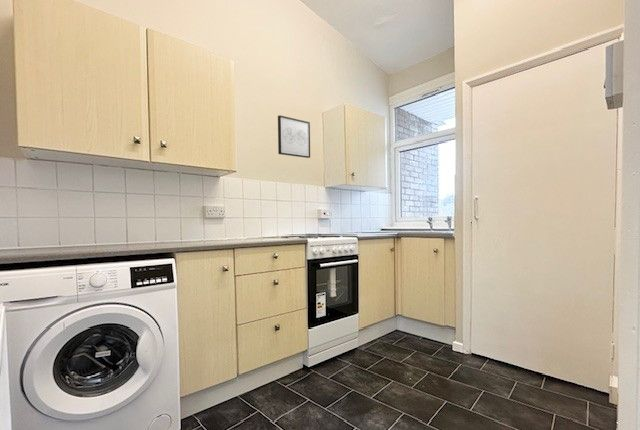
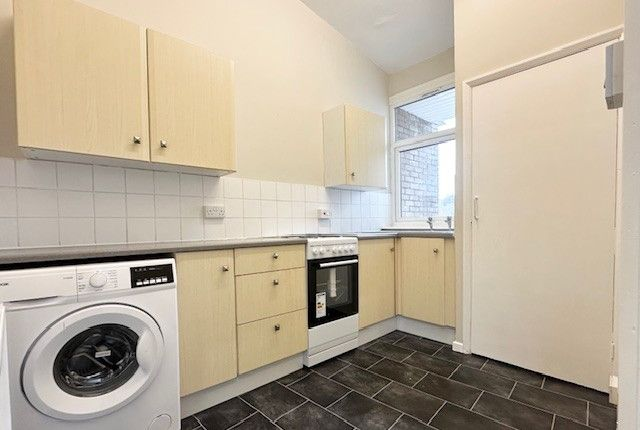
- wall art (294, 137)
